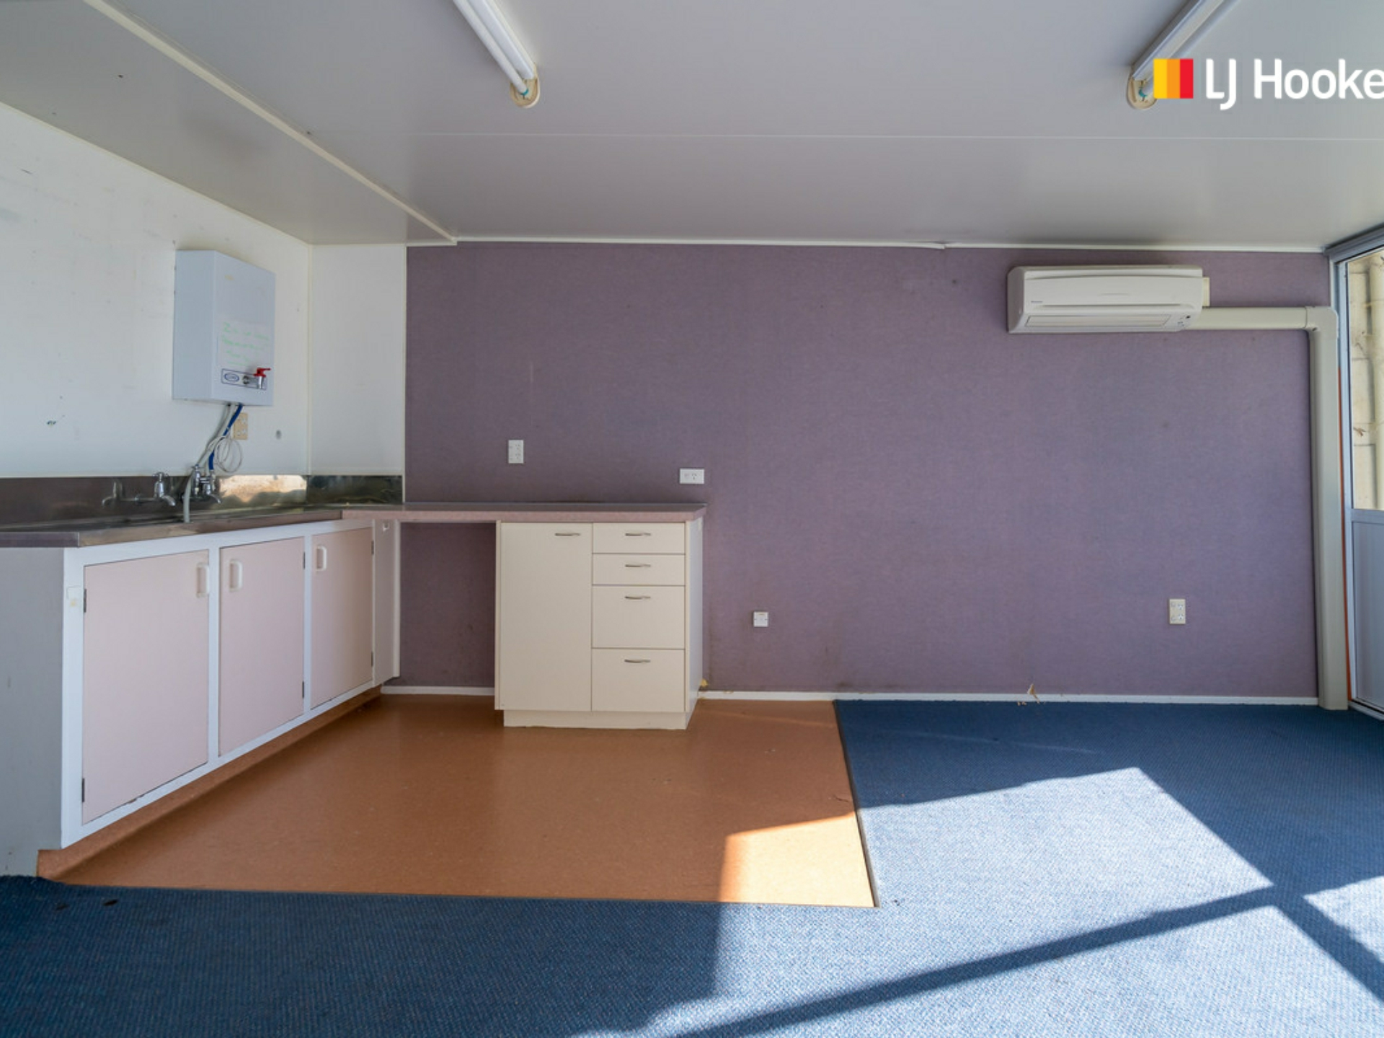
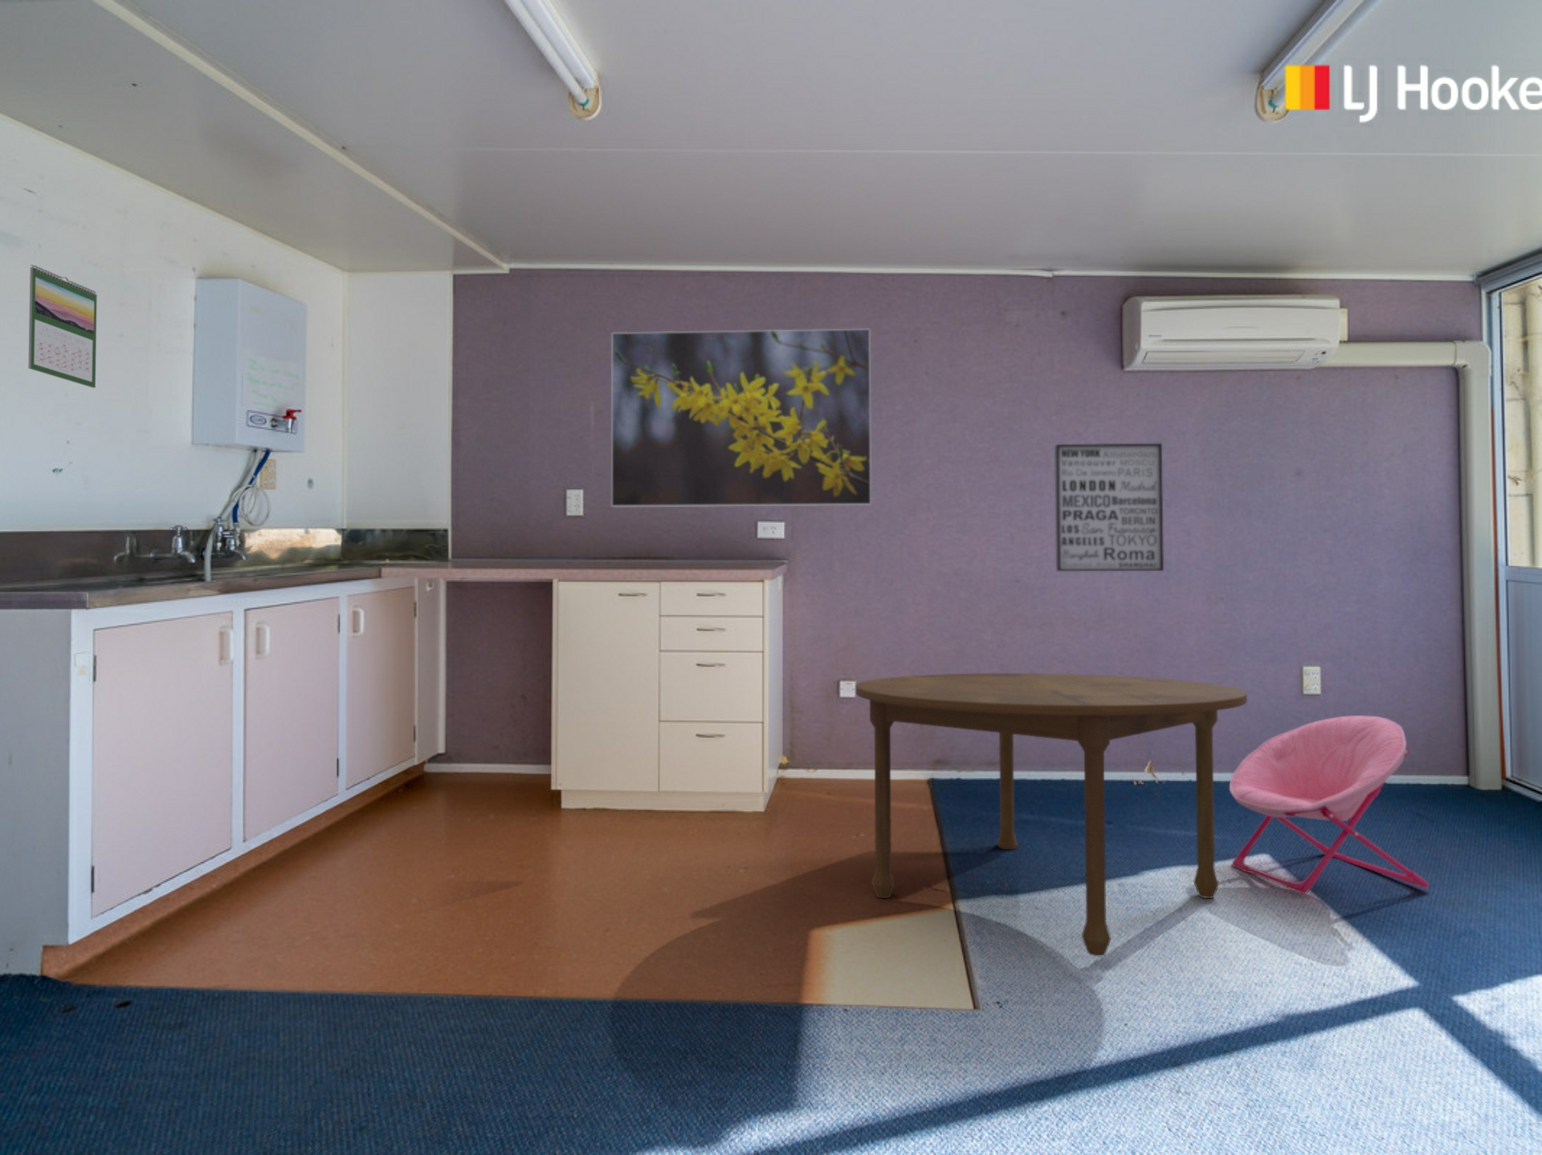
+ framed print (741, 417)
+ dining table (1013, 791)
+ calendar (63, 328)
+ wall art (1109, 507)
+ chair (1315, 796)
